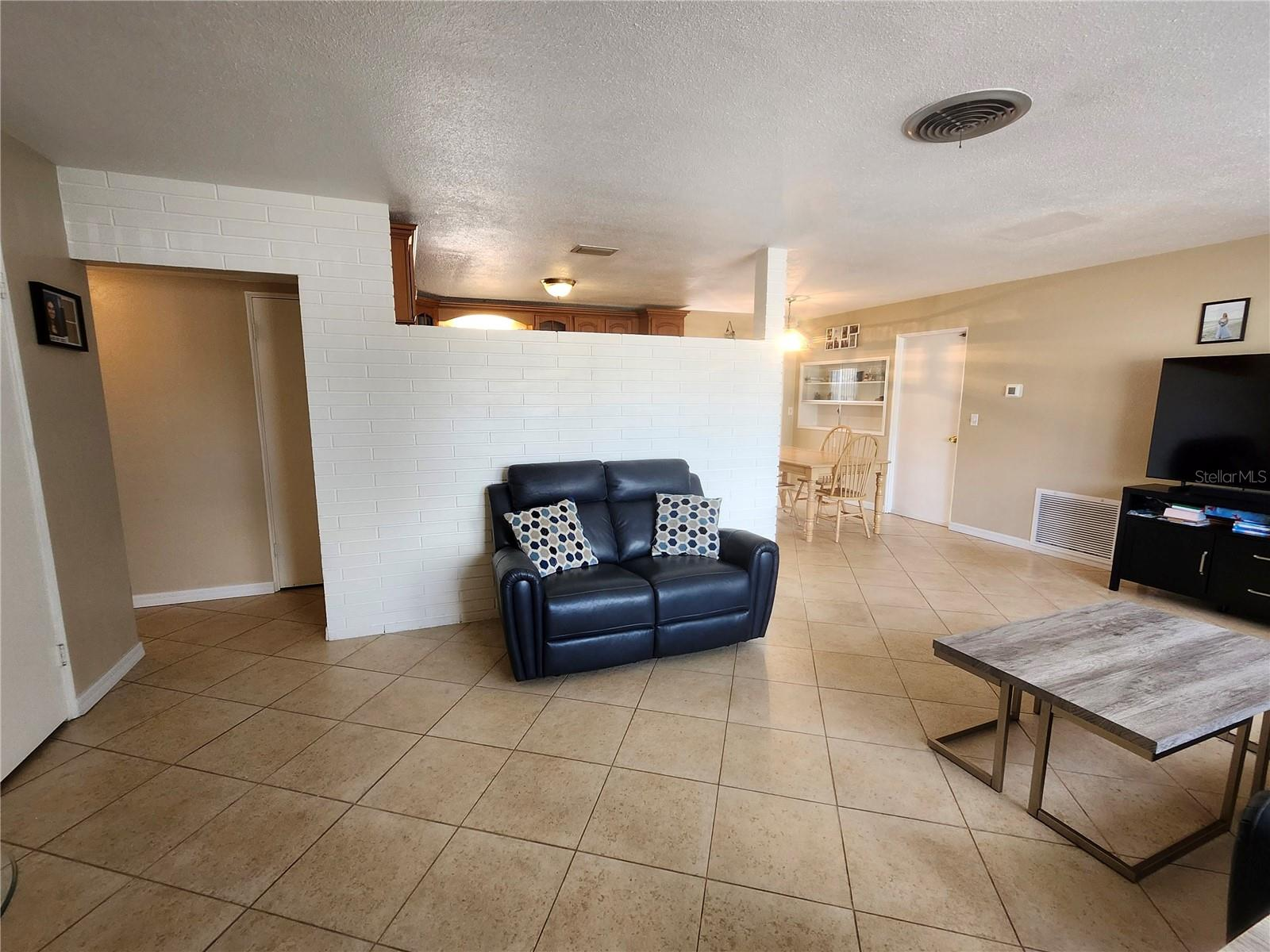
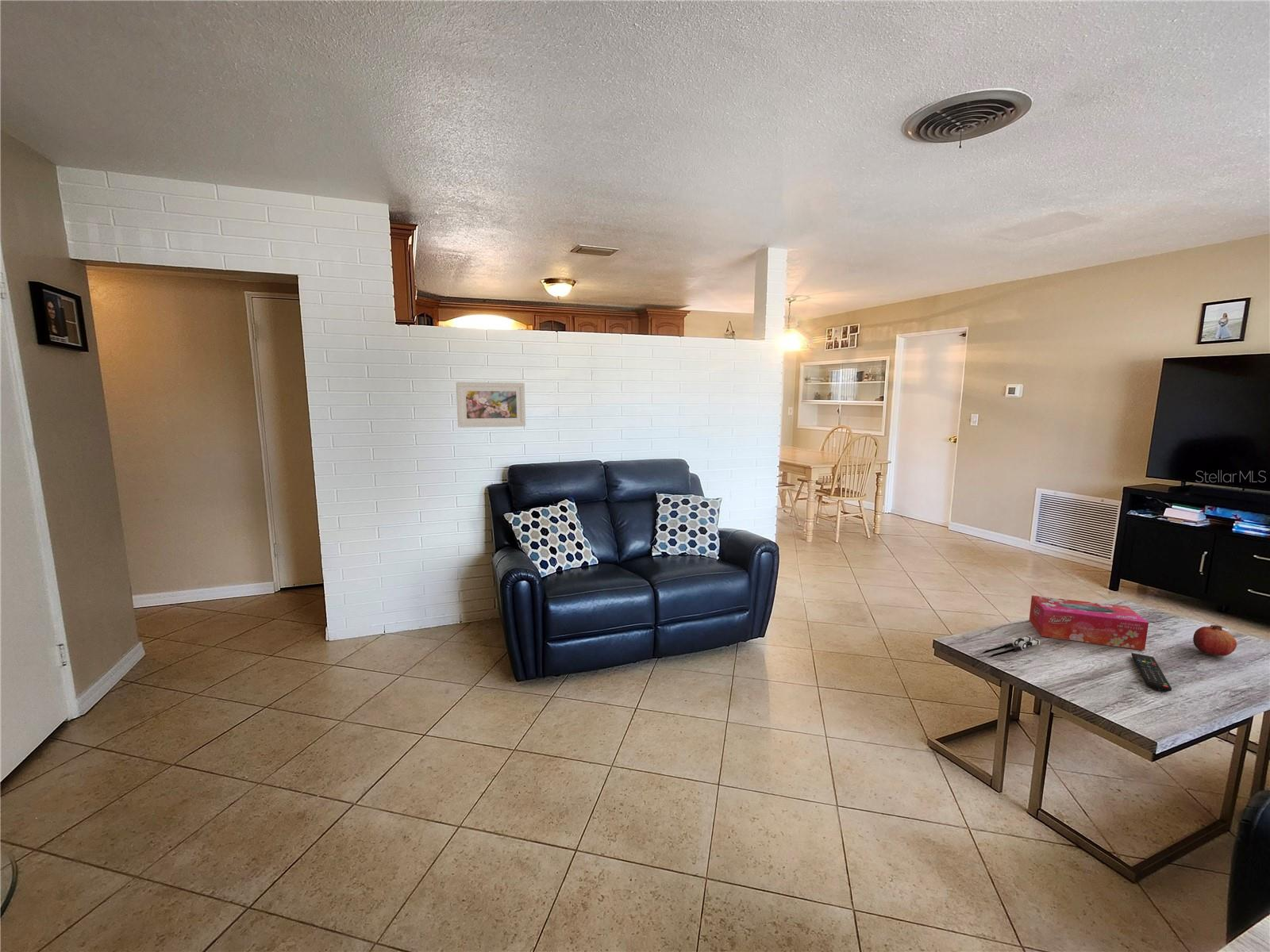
+ fishing rod (1010, 646)
+ remote control (1150, 671)
+ fruit (1214, 639)
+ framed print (491, 405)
+ tissue box (1084, 621)
